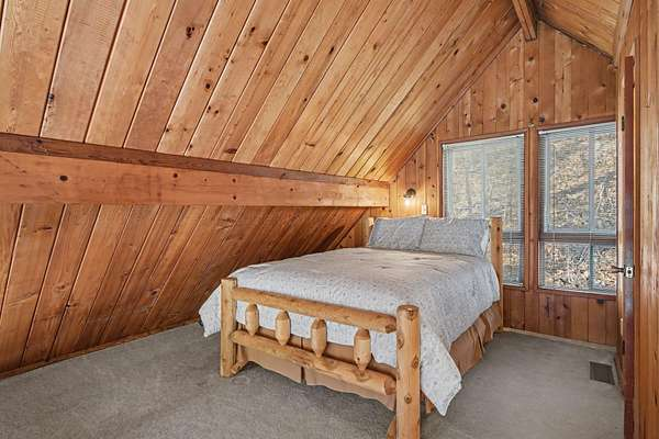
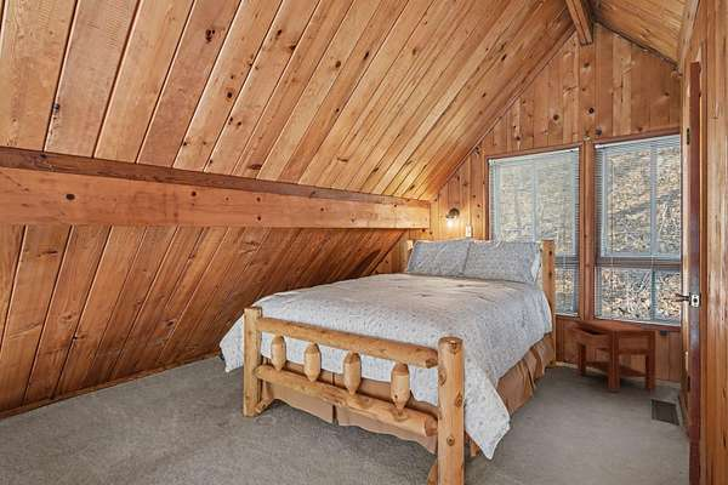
+ nightstand (609, 353)
